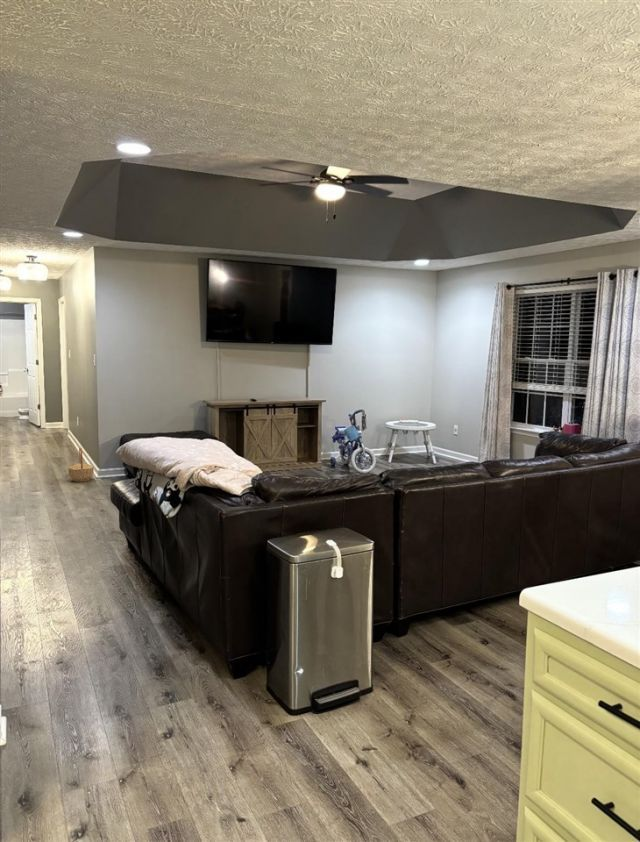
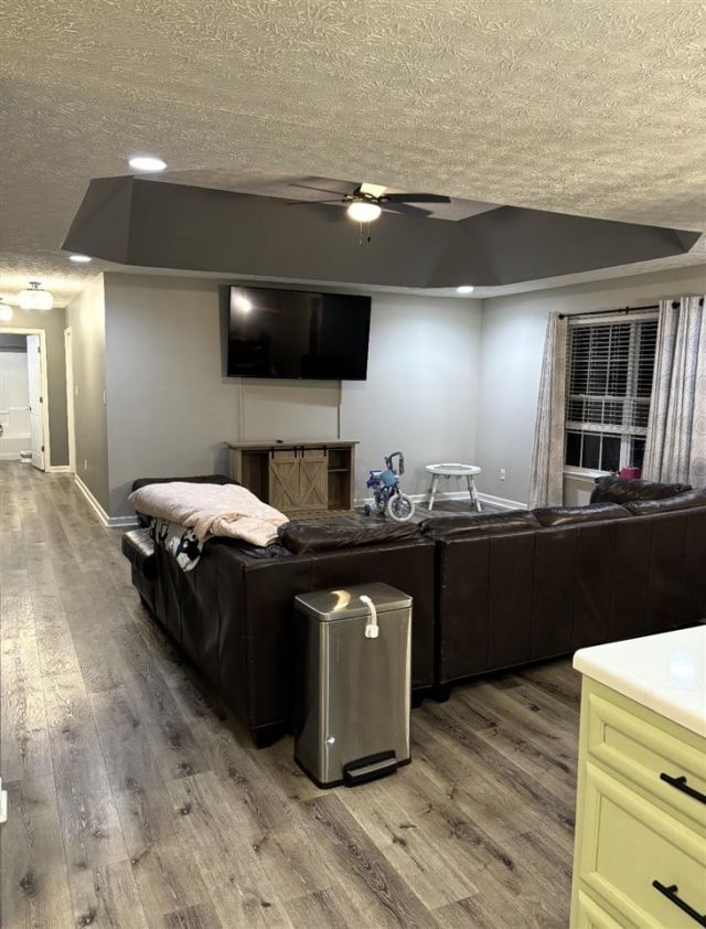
- basket (81, 463)
